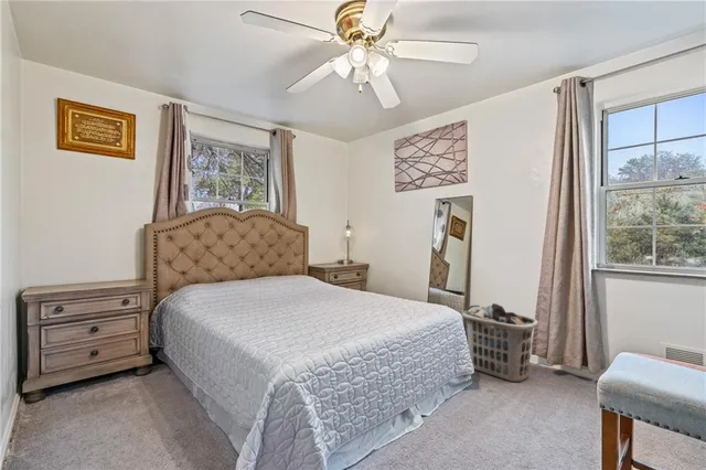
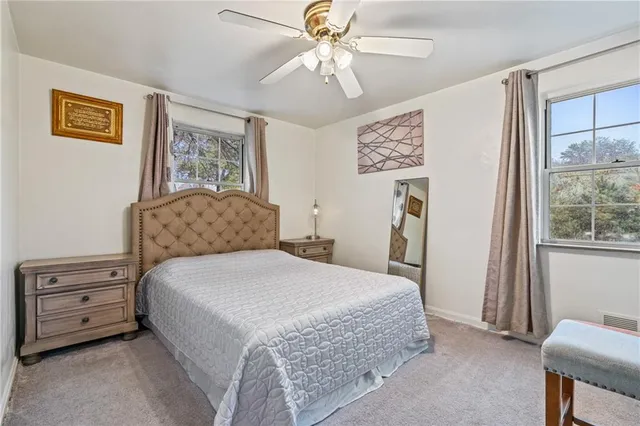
- clothes hamper (498, 338)
